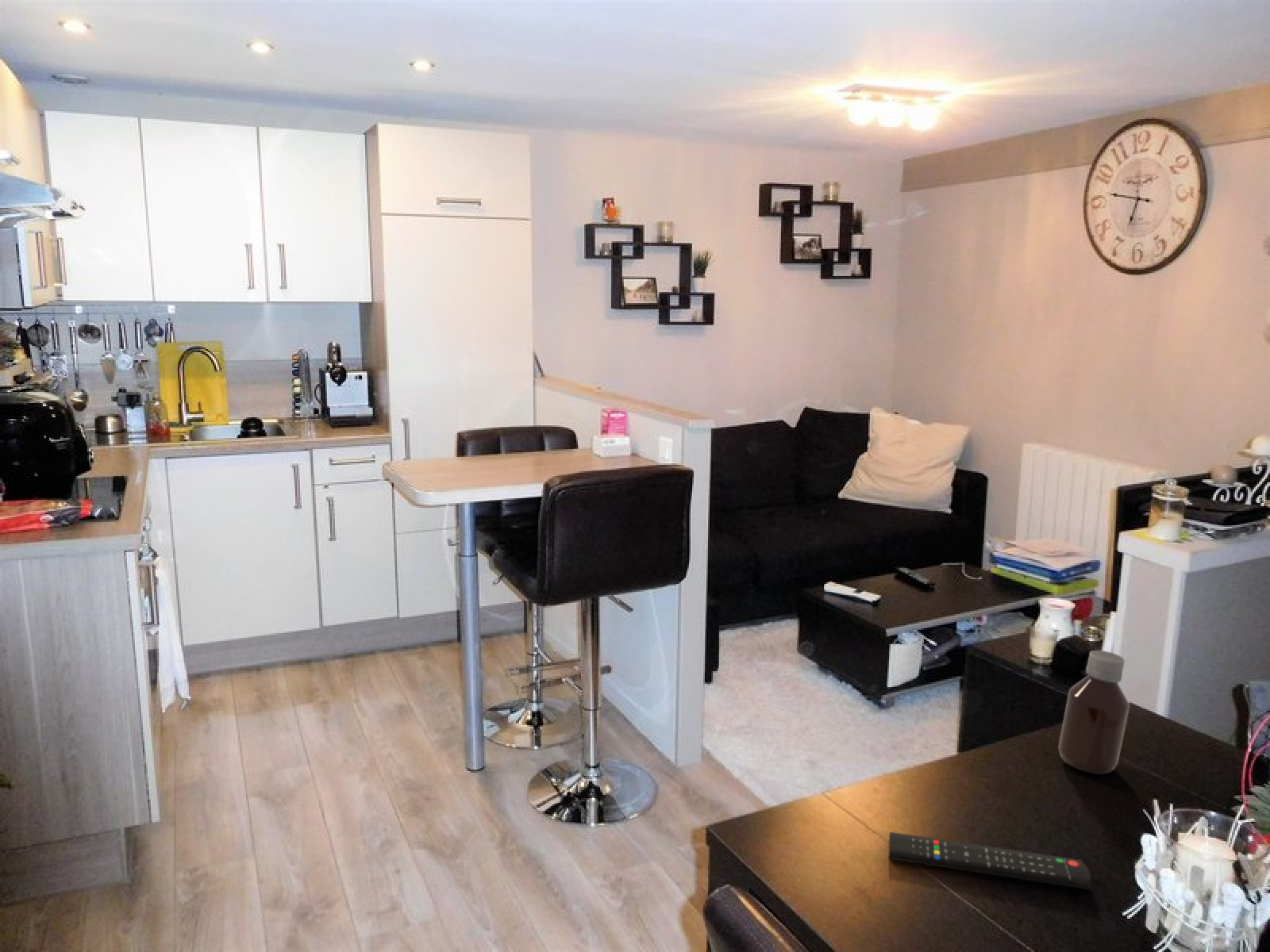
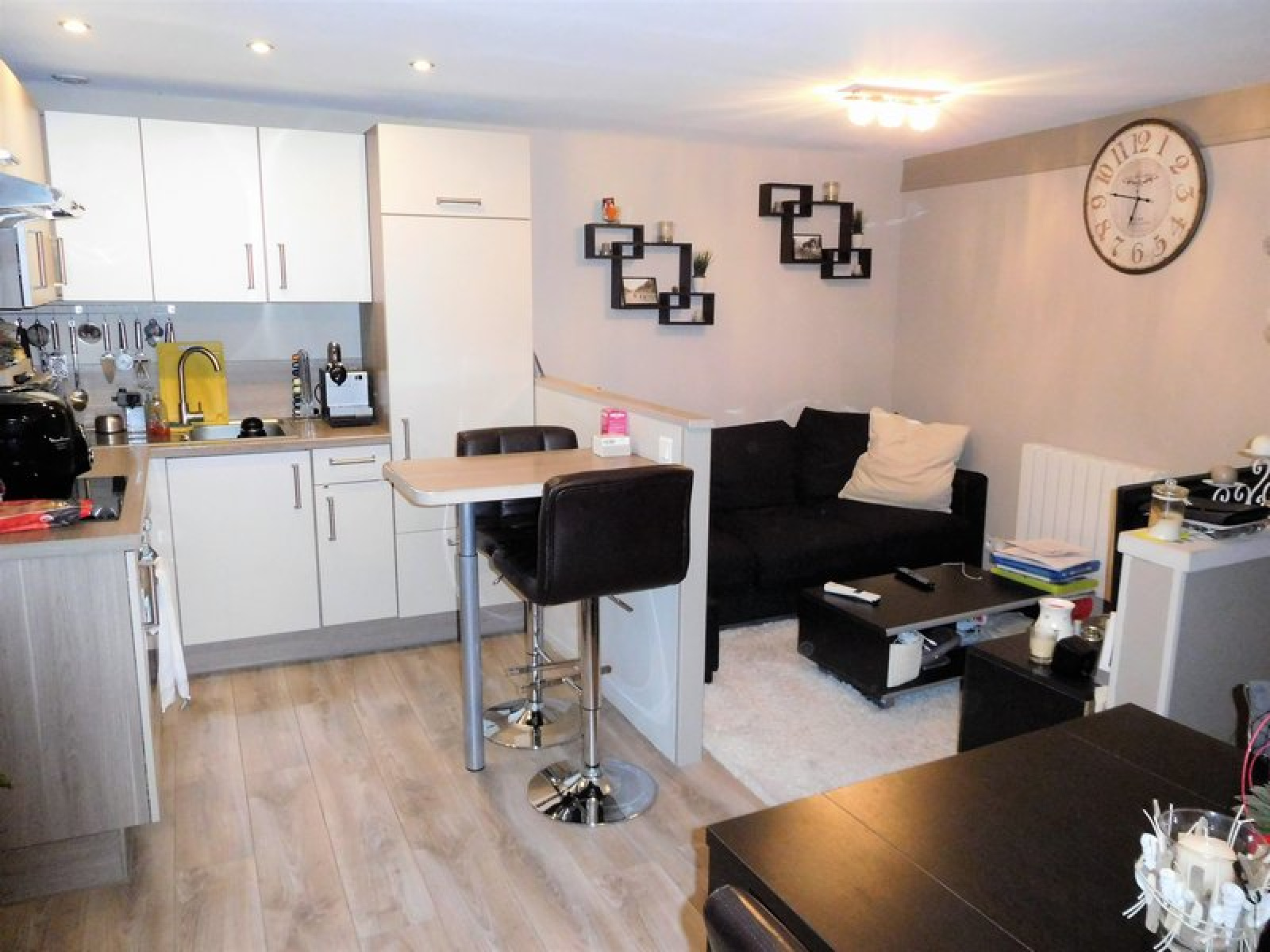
- bottle (1095, 710)
- remote control (987, 862)
